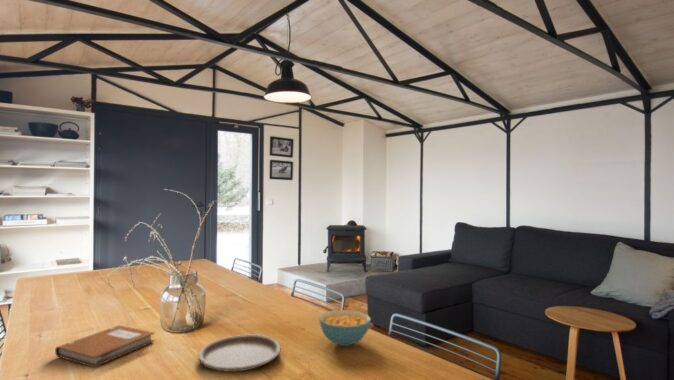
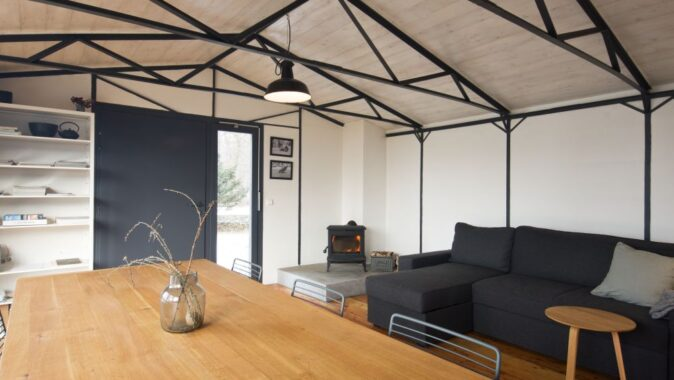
- notebook (108, 343)
- plate (240, 352)
- cereal bowl (344, 330)
